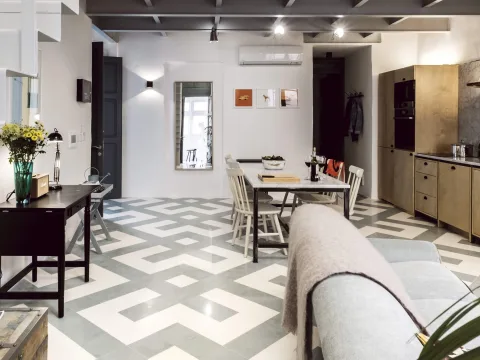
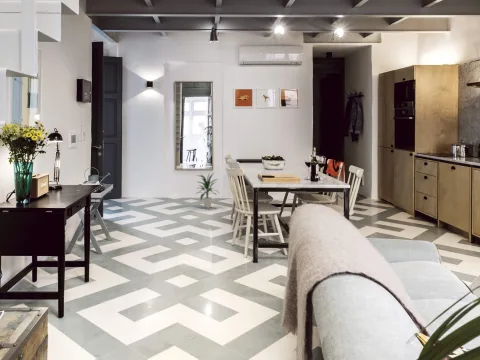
+ indoor plant (206, 190)
